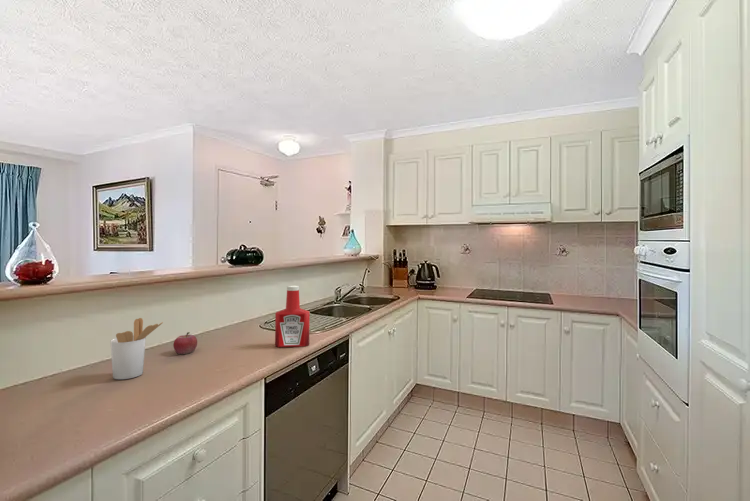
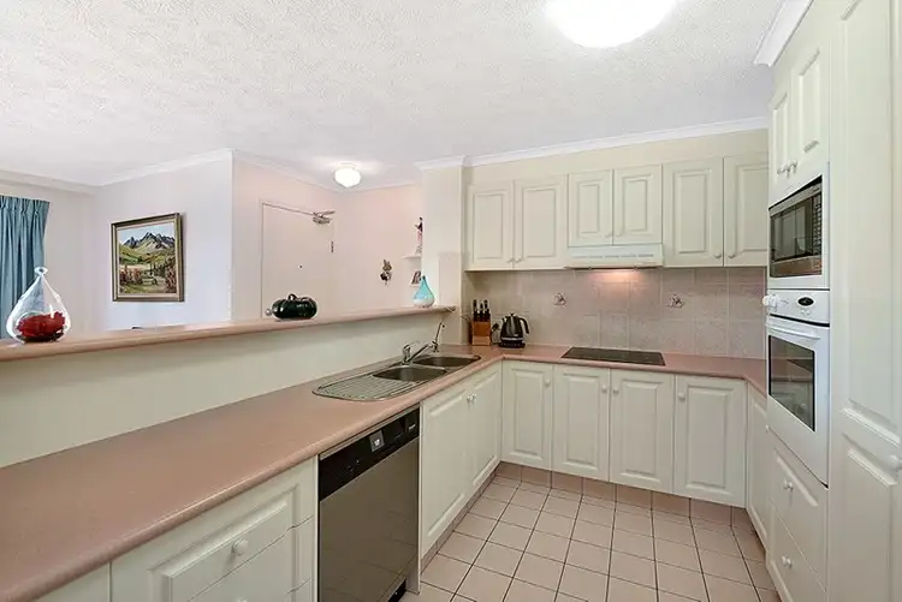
- fruit (185, 342)
- utensil holder (136, 347)
- soap bottle (292, 315)
